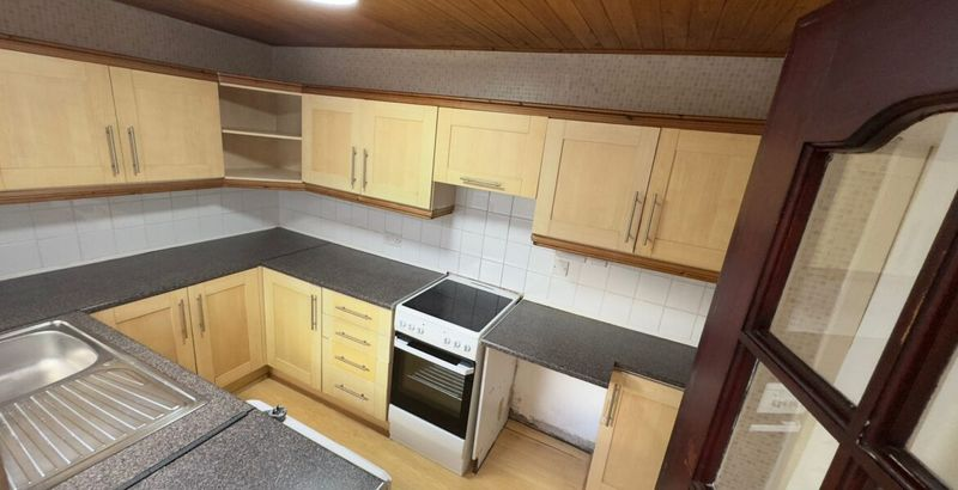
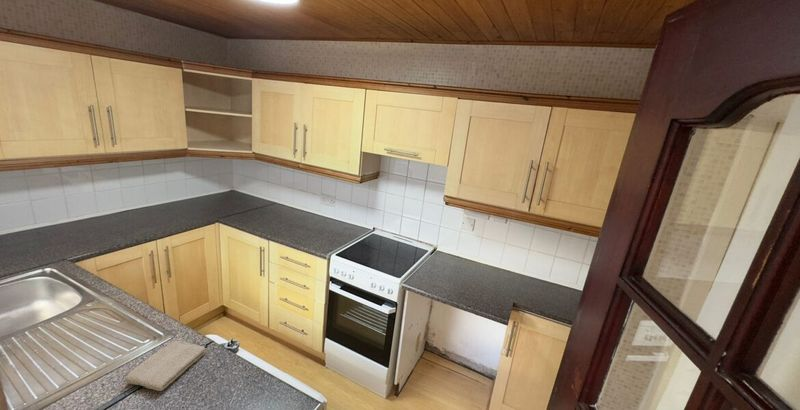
+ washcloth (169, 362)
